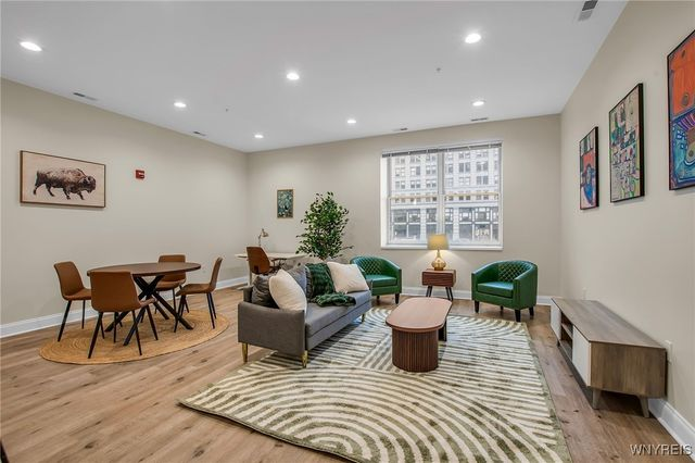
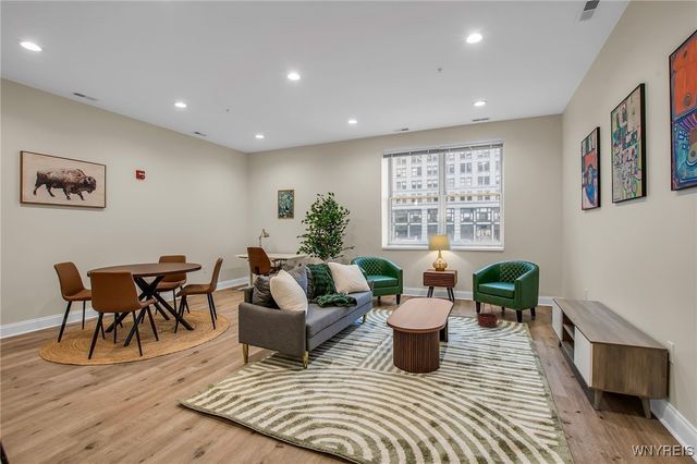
+ basket (487, 314)
